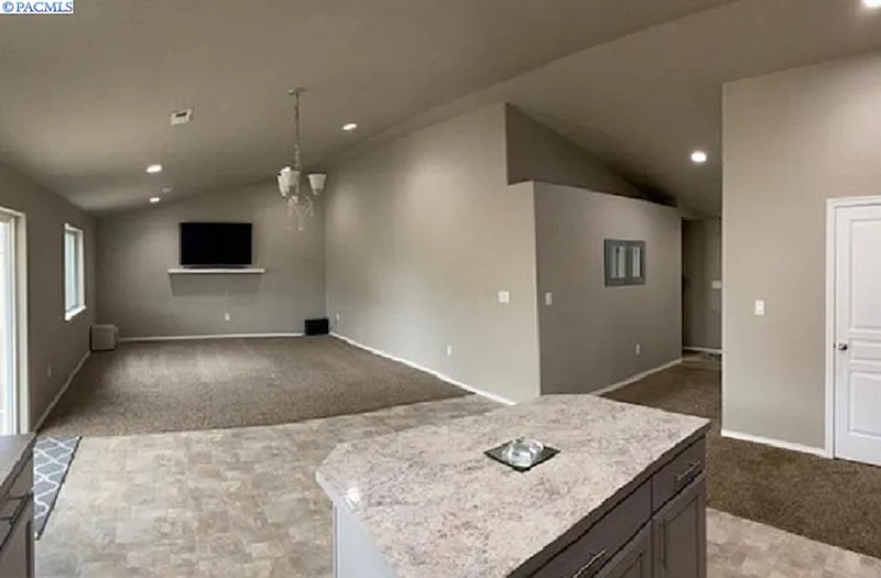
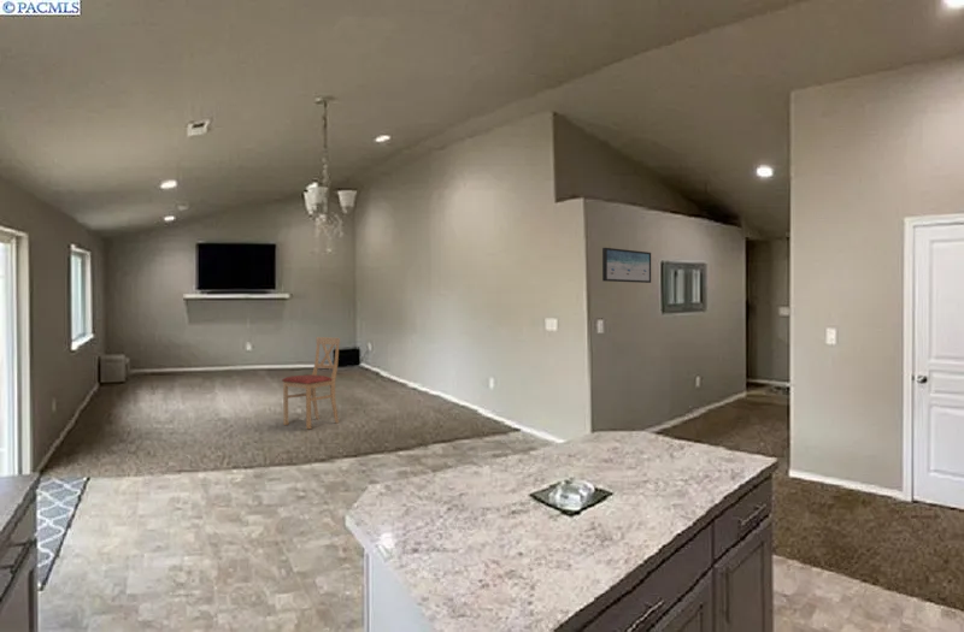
+ chair (312, 380)
+ wall art (628, 266)
